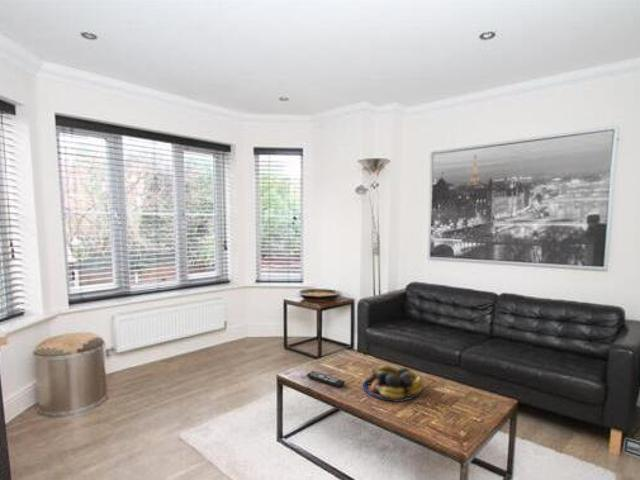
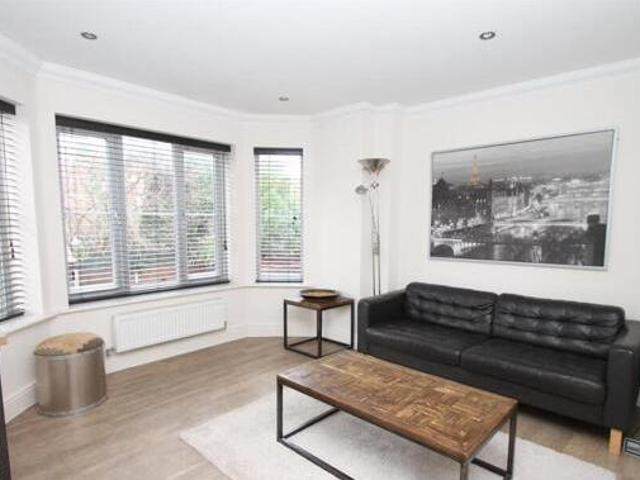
- remote control (325, 379)
- fruit bowl (391, 377)
